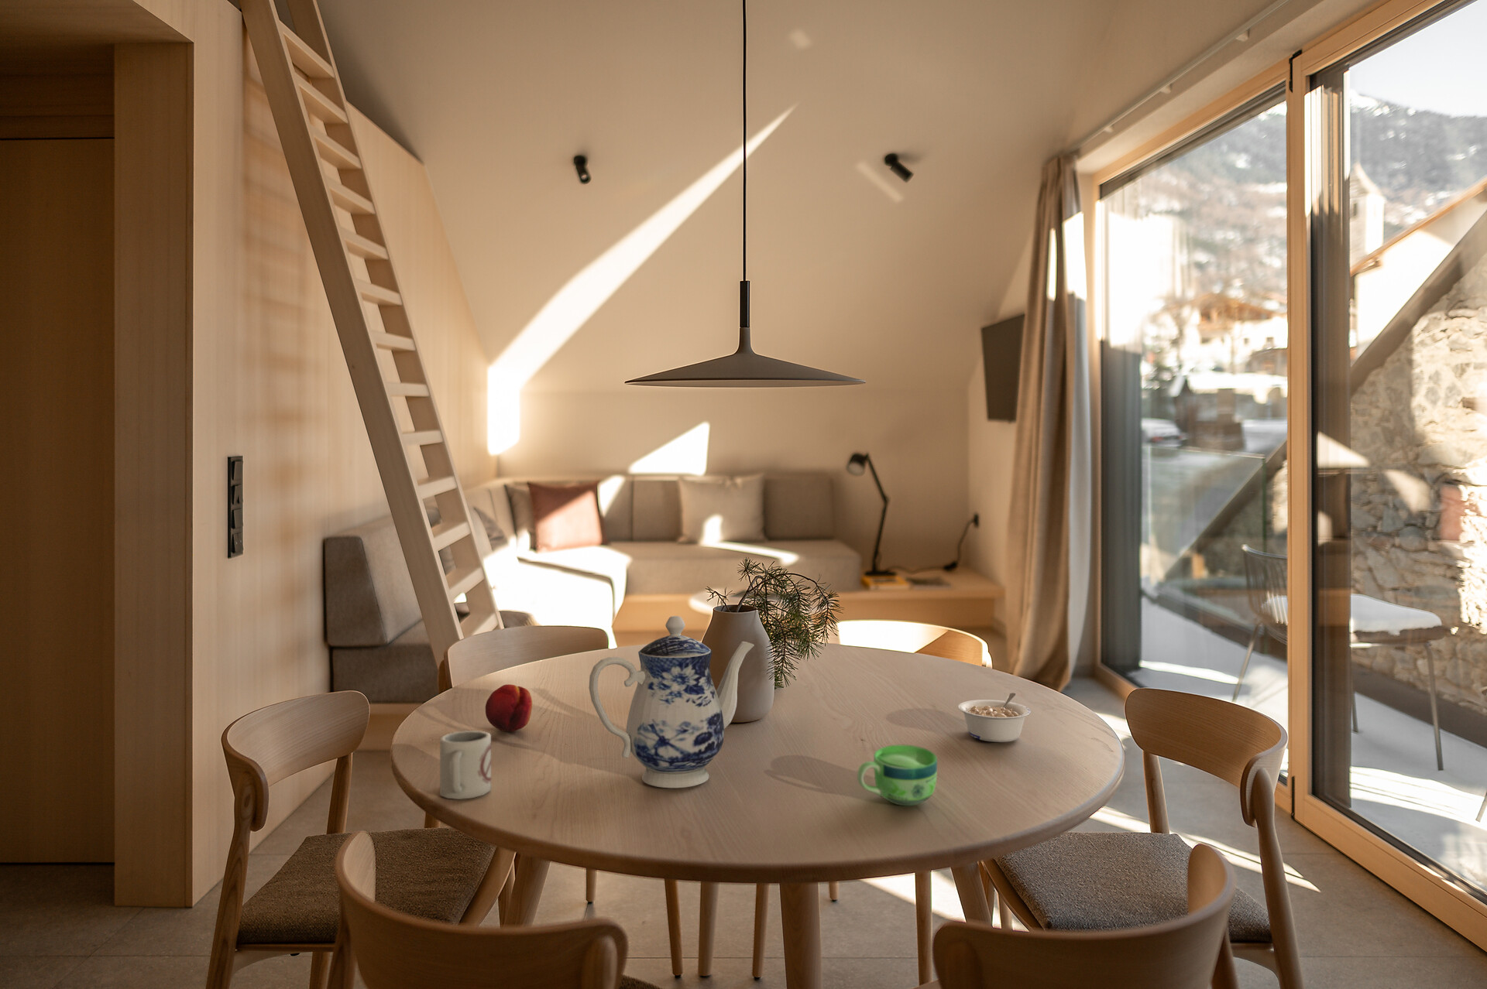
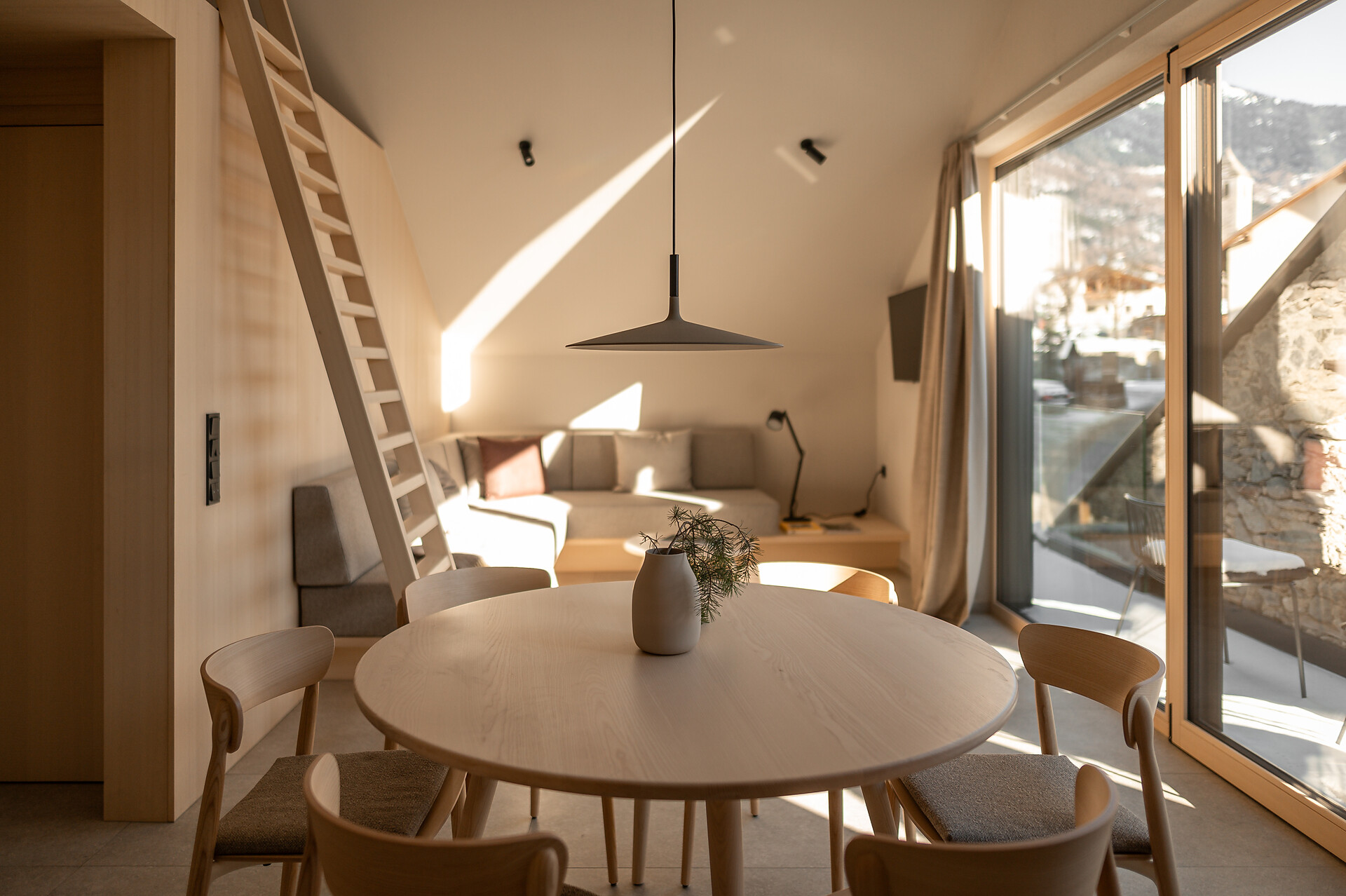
- cup (463, 766)
- teapot (675, 696)
- cup (898, 778)
- legume (993, 719)
- fruit (509, 708)
